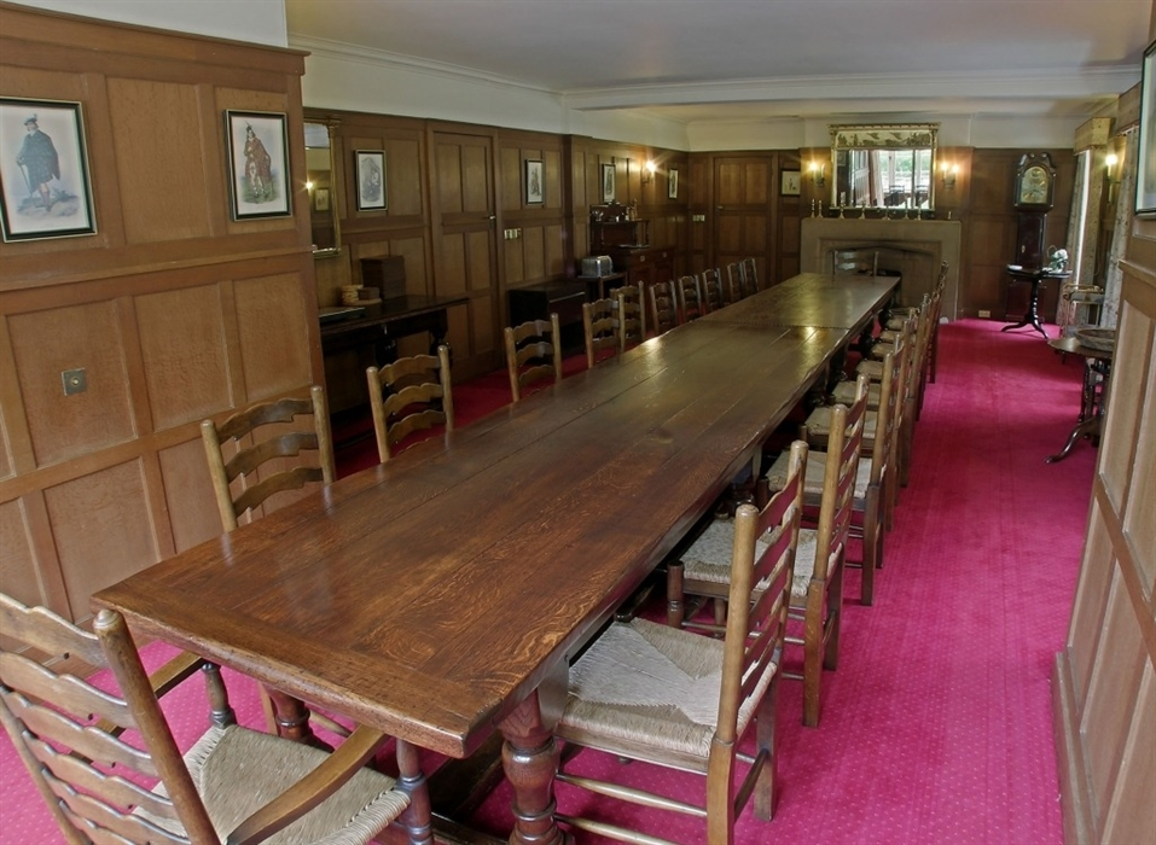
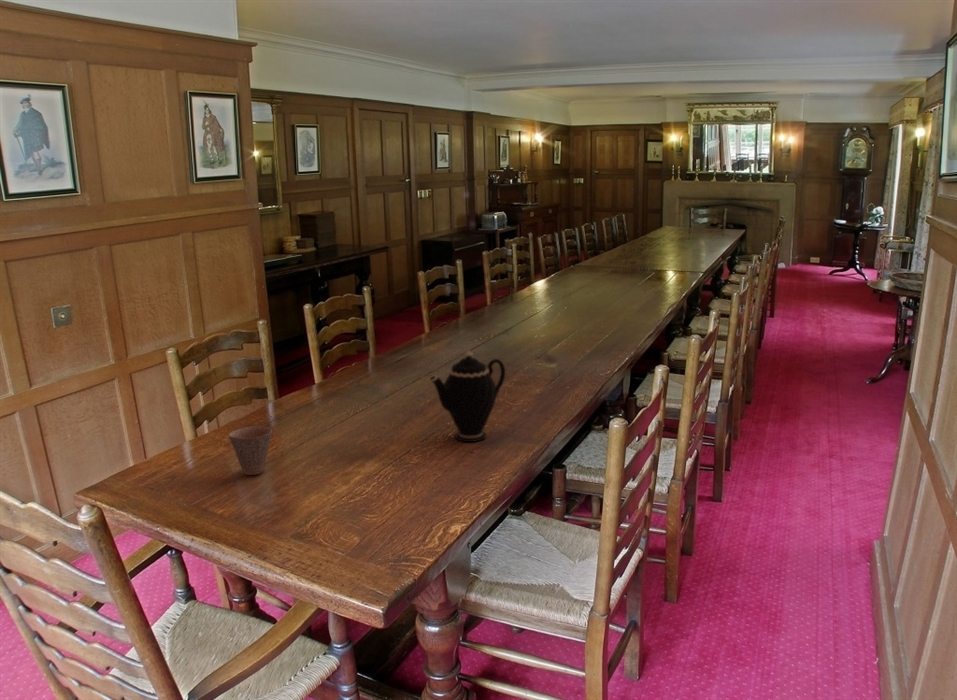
+ cup (252, 451)
+ teapot (468, 394)
